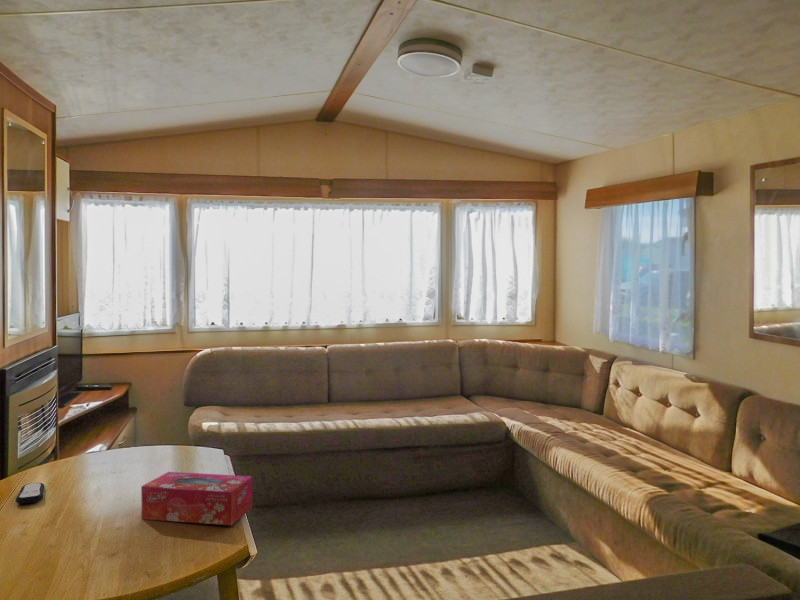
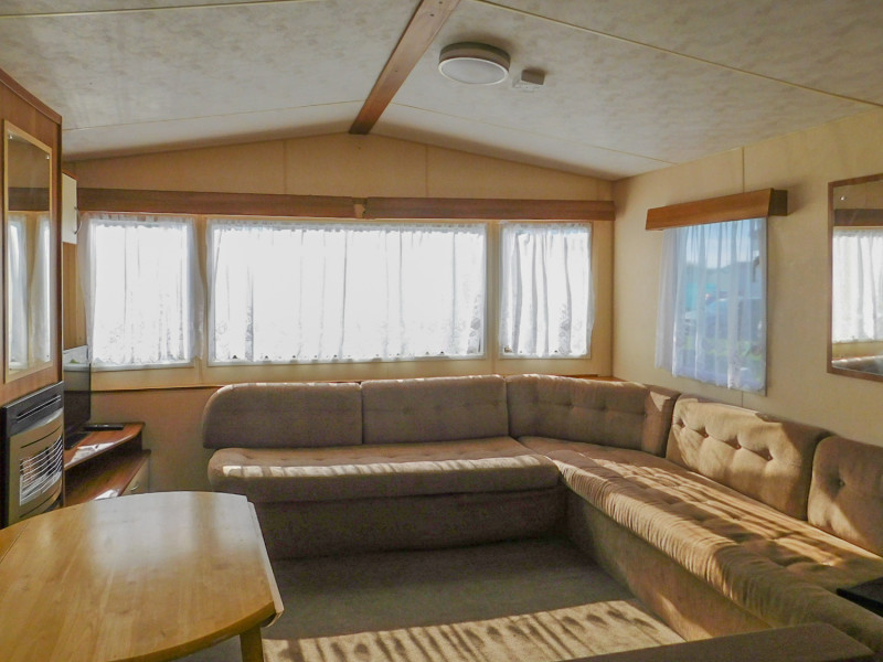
- tissue box (198, 497)
- remote control (31, 492)
